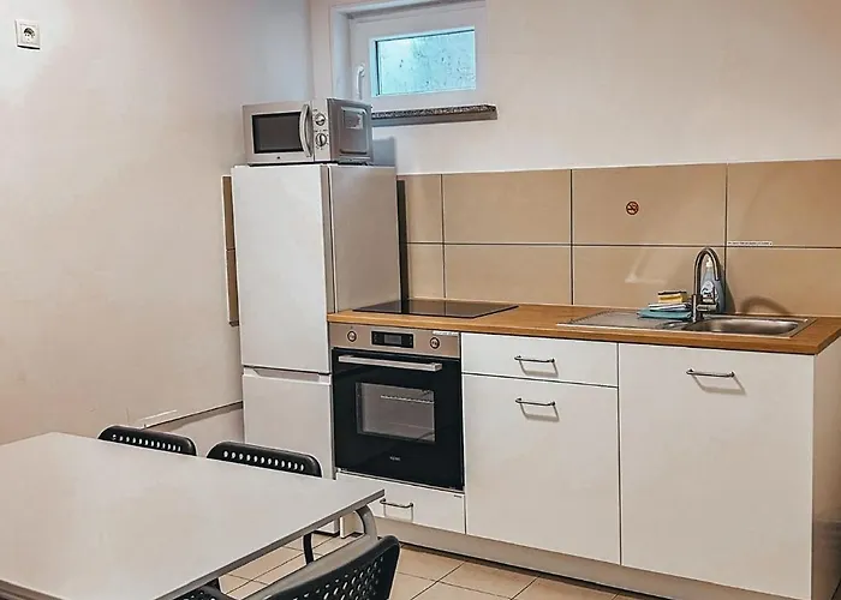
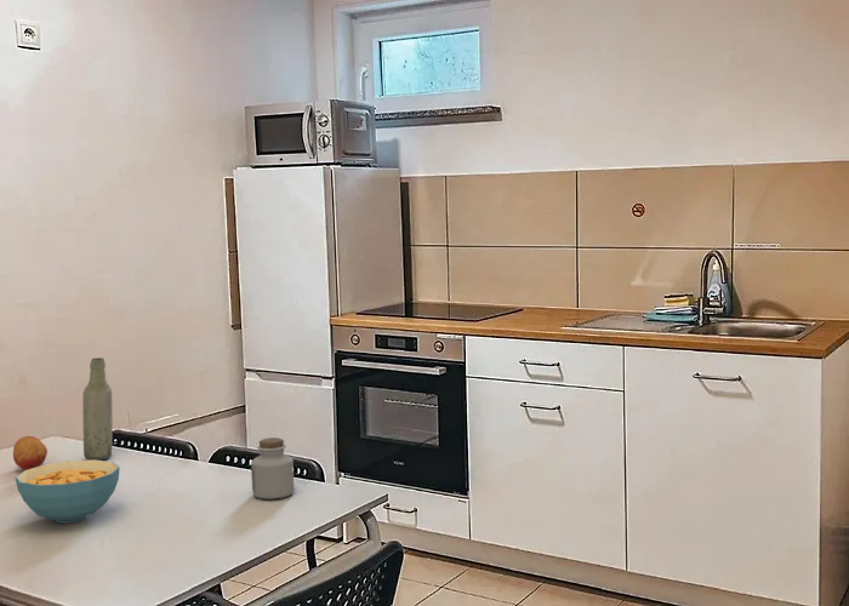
+ cereal bowl (69, 494)
+ fruit (29, 452)
+ jar (272, 467)
+ bottle (97, 407)
